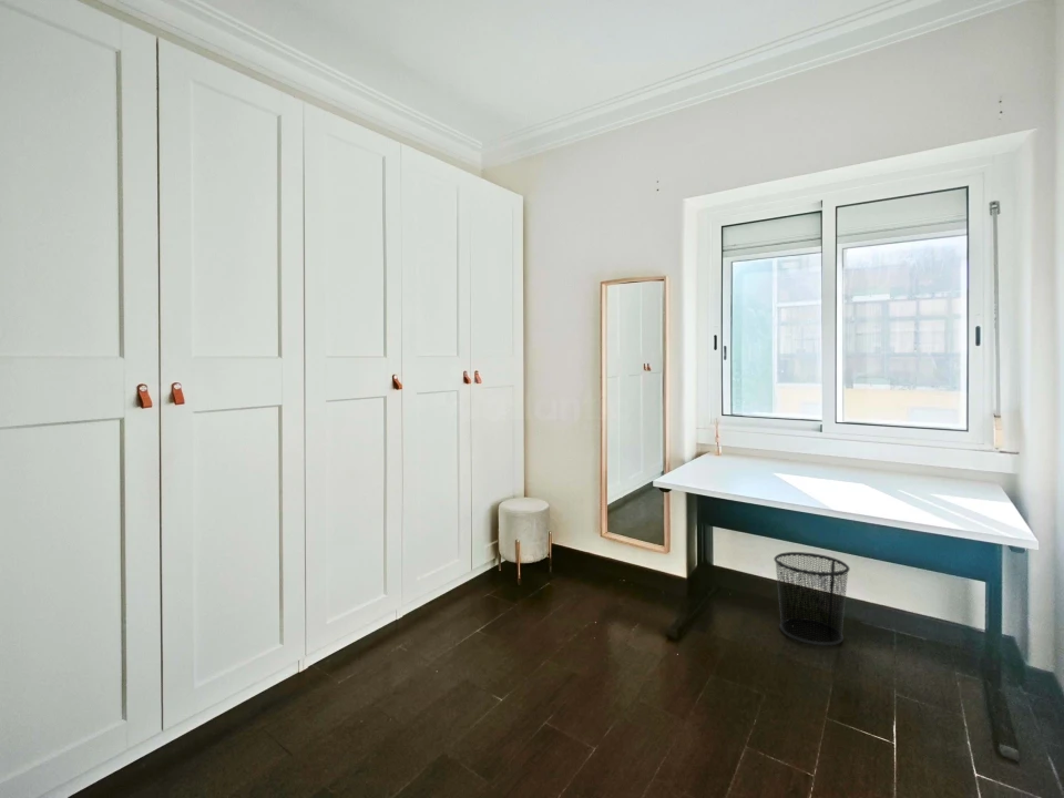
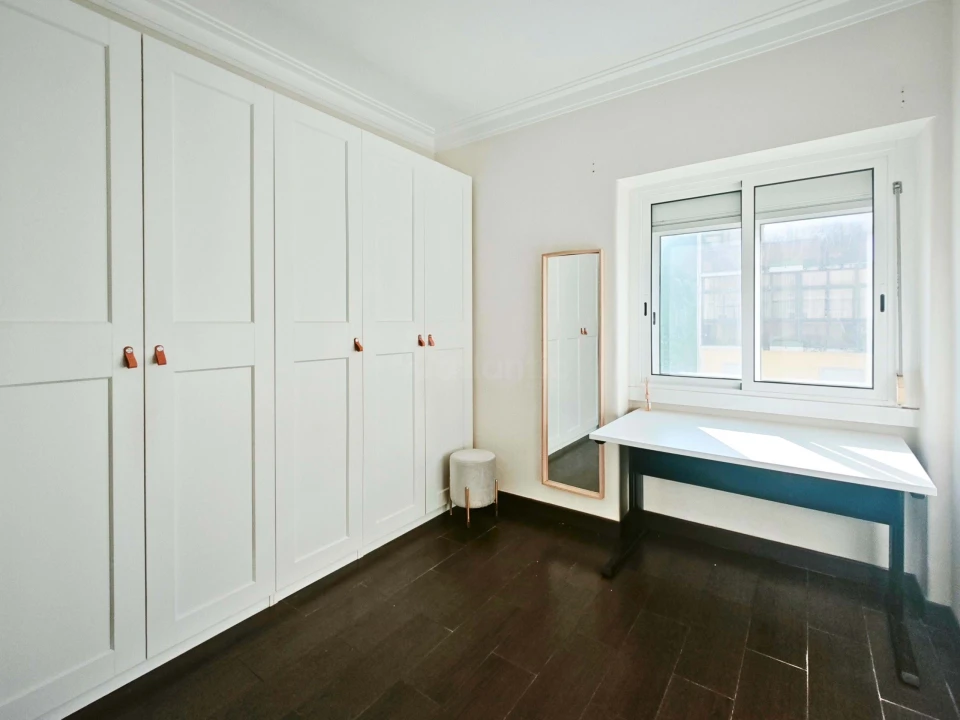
- waste bin (810, 596)
